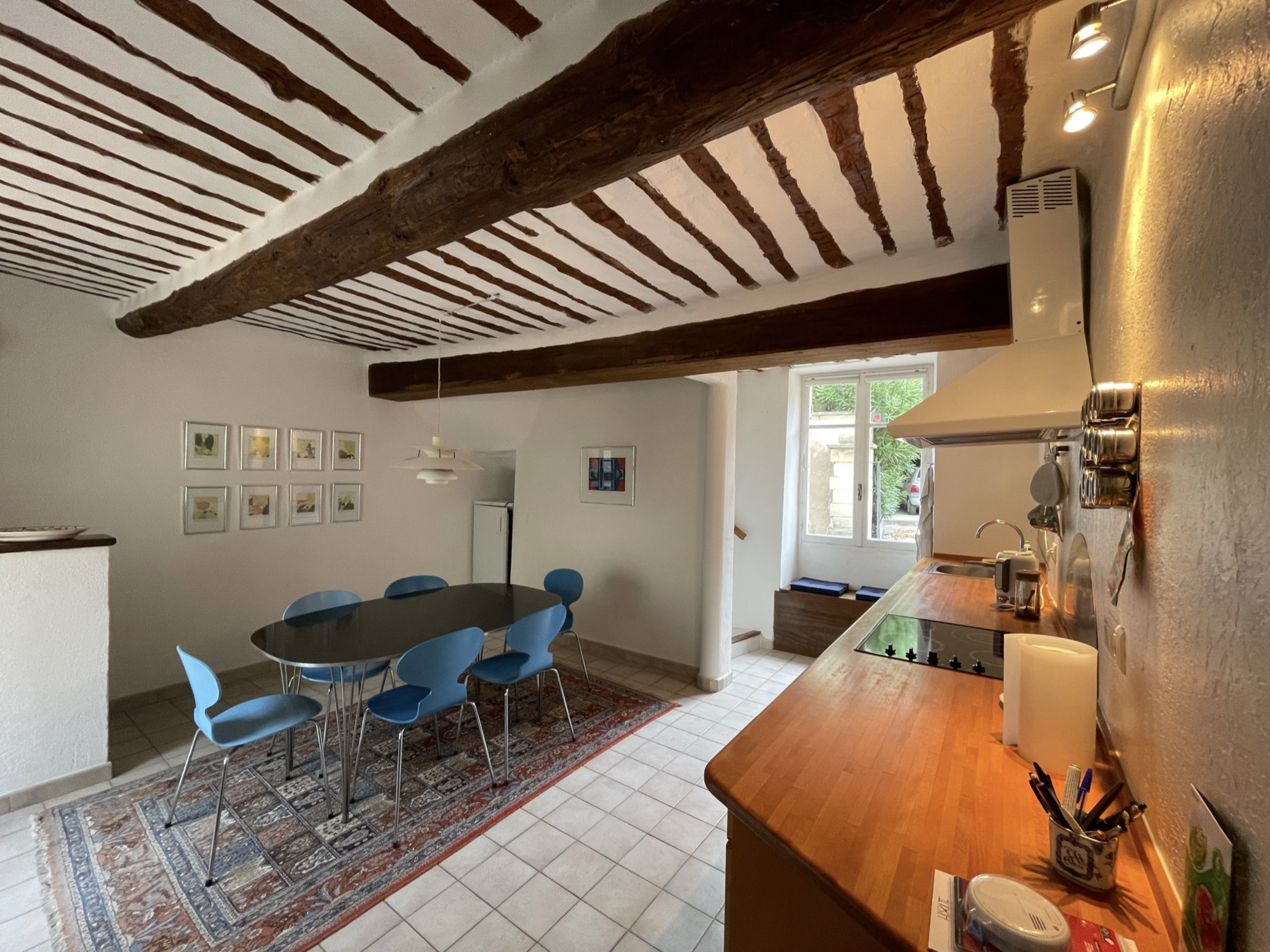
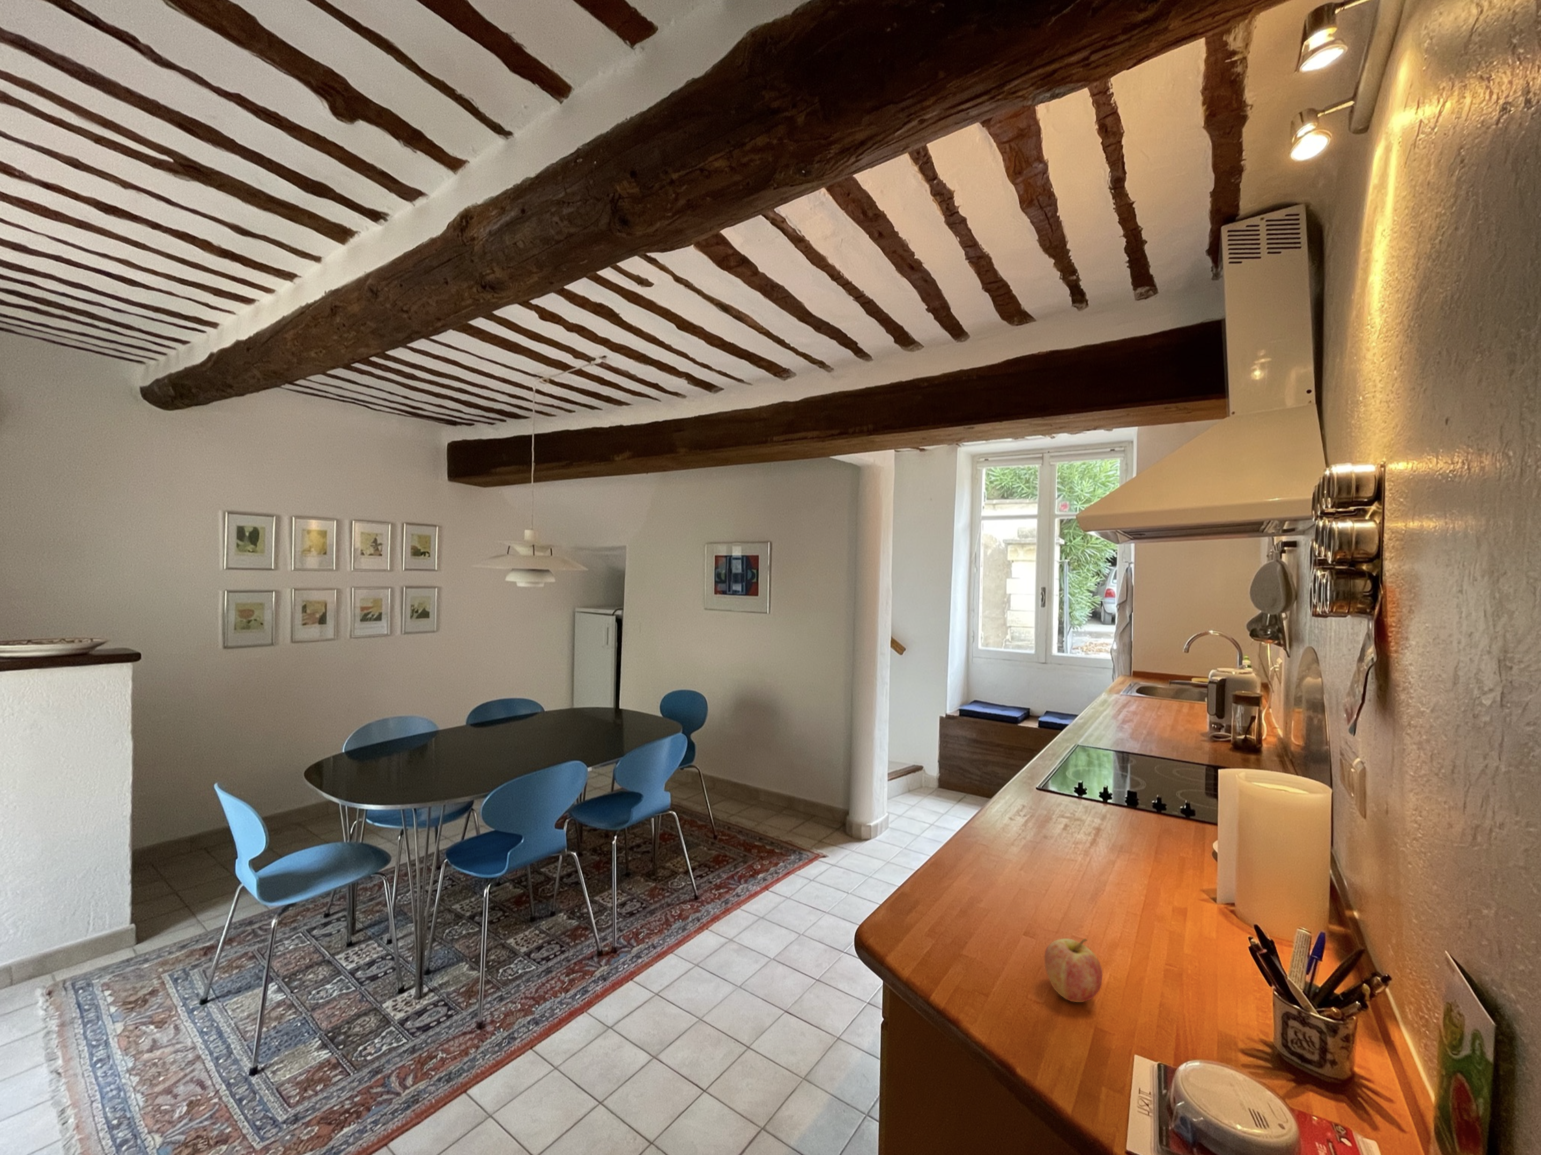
+ fruit (1073, 968)
